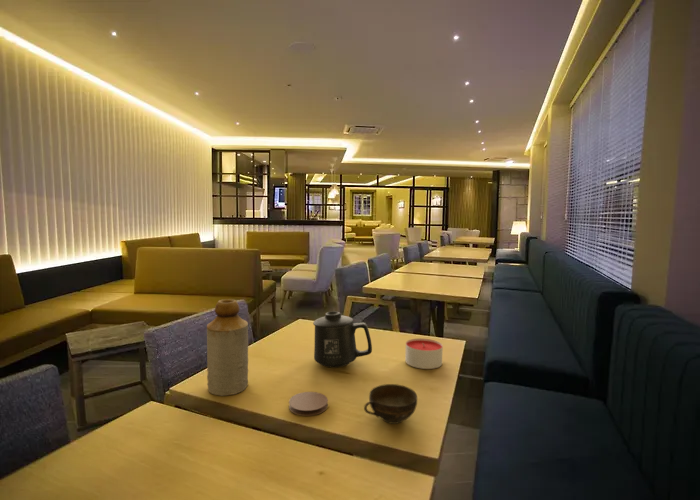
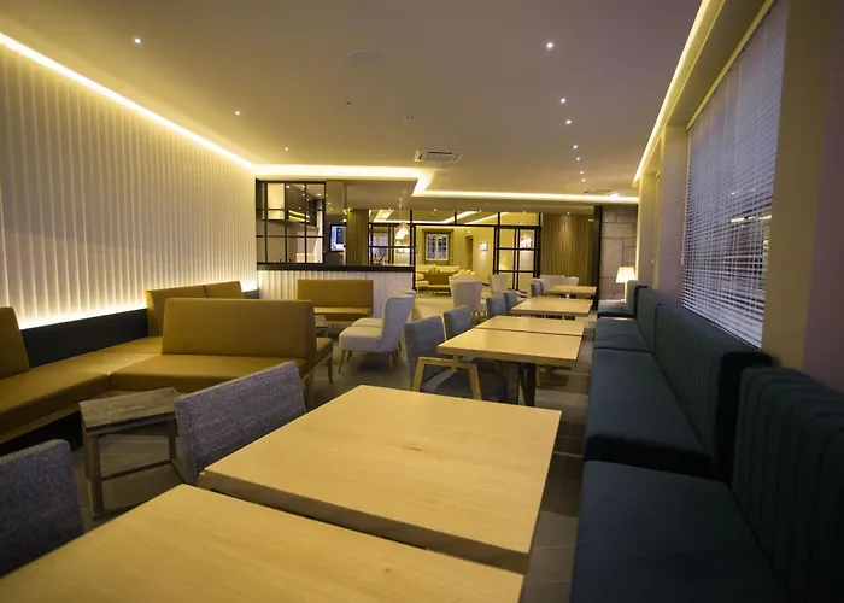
- coaster (308, 403)
- bottle (227, 344)
- mug (340, 337)
- candle (423, 352)
- cup (388, 407)
